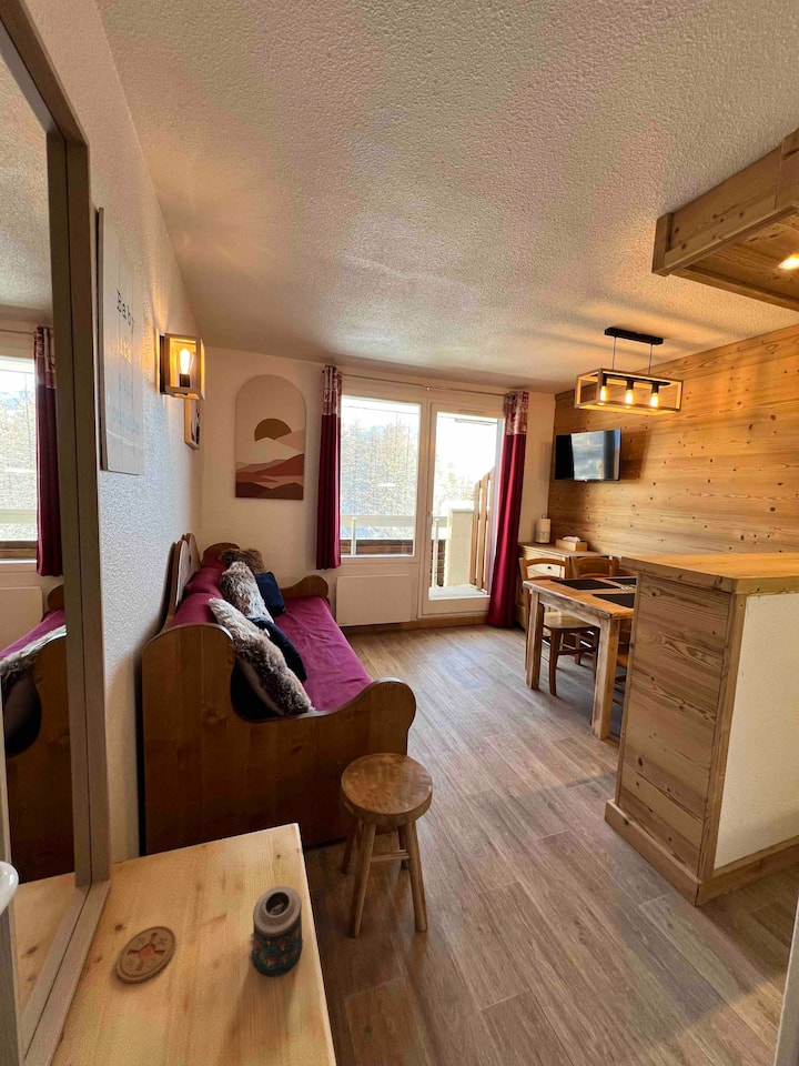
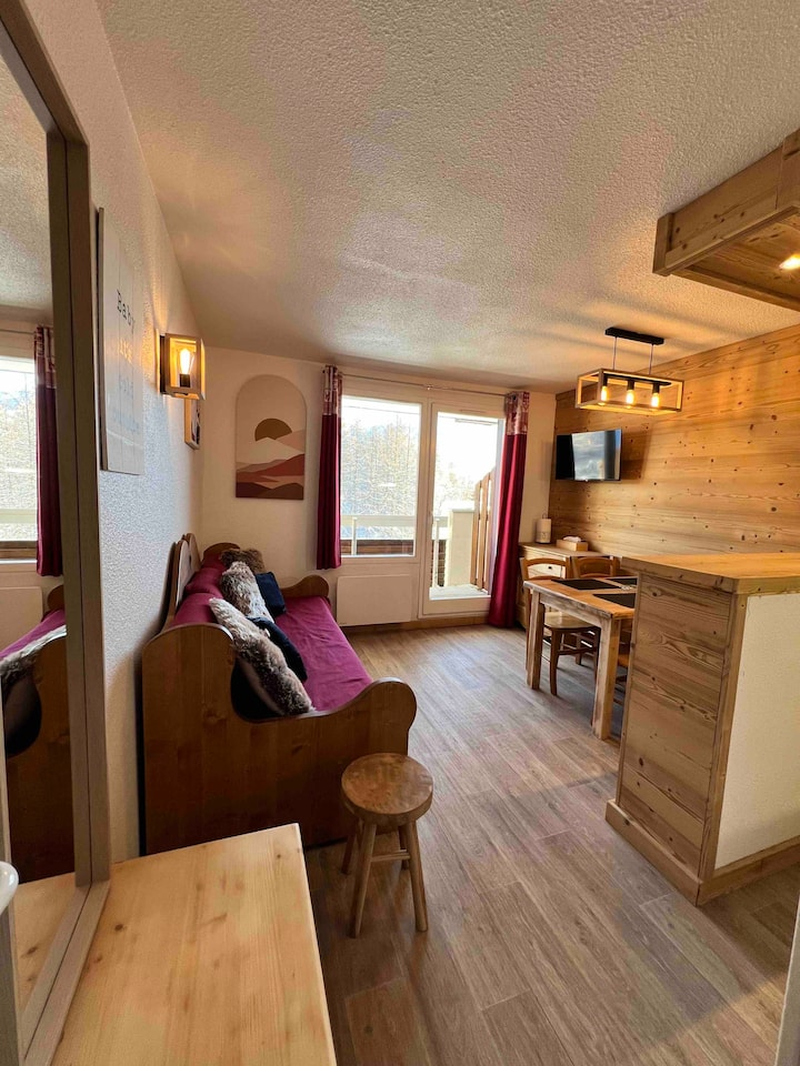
- candle (273, 922)
- coaster (146, 953)
